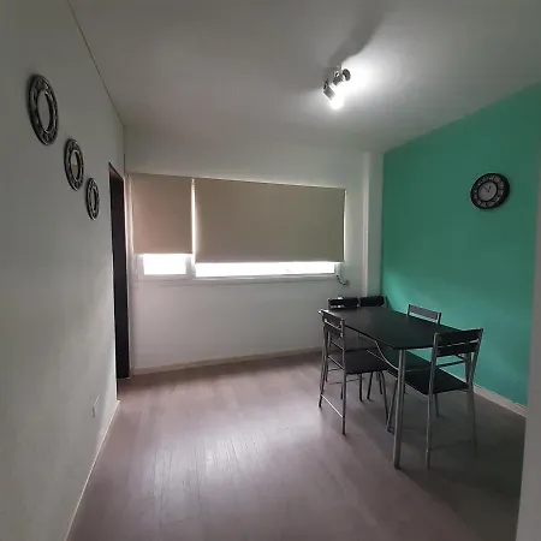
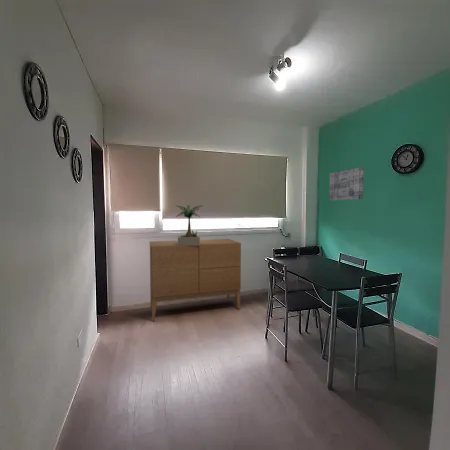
+ potted plant (189, 223)
+ wall art (345, 185)
+ sideboard (194, 275)
